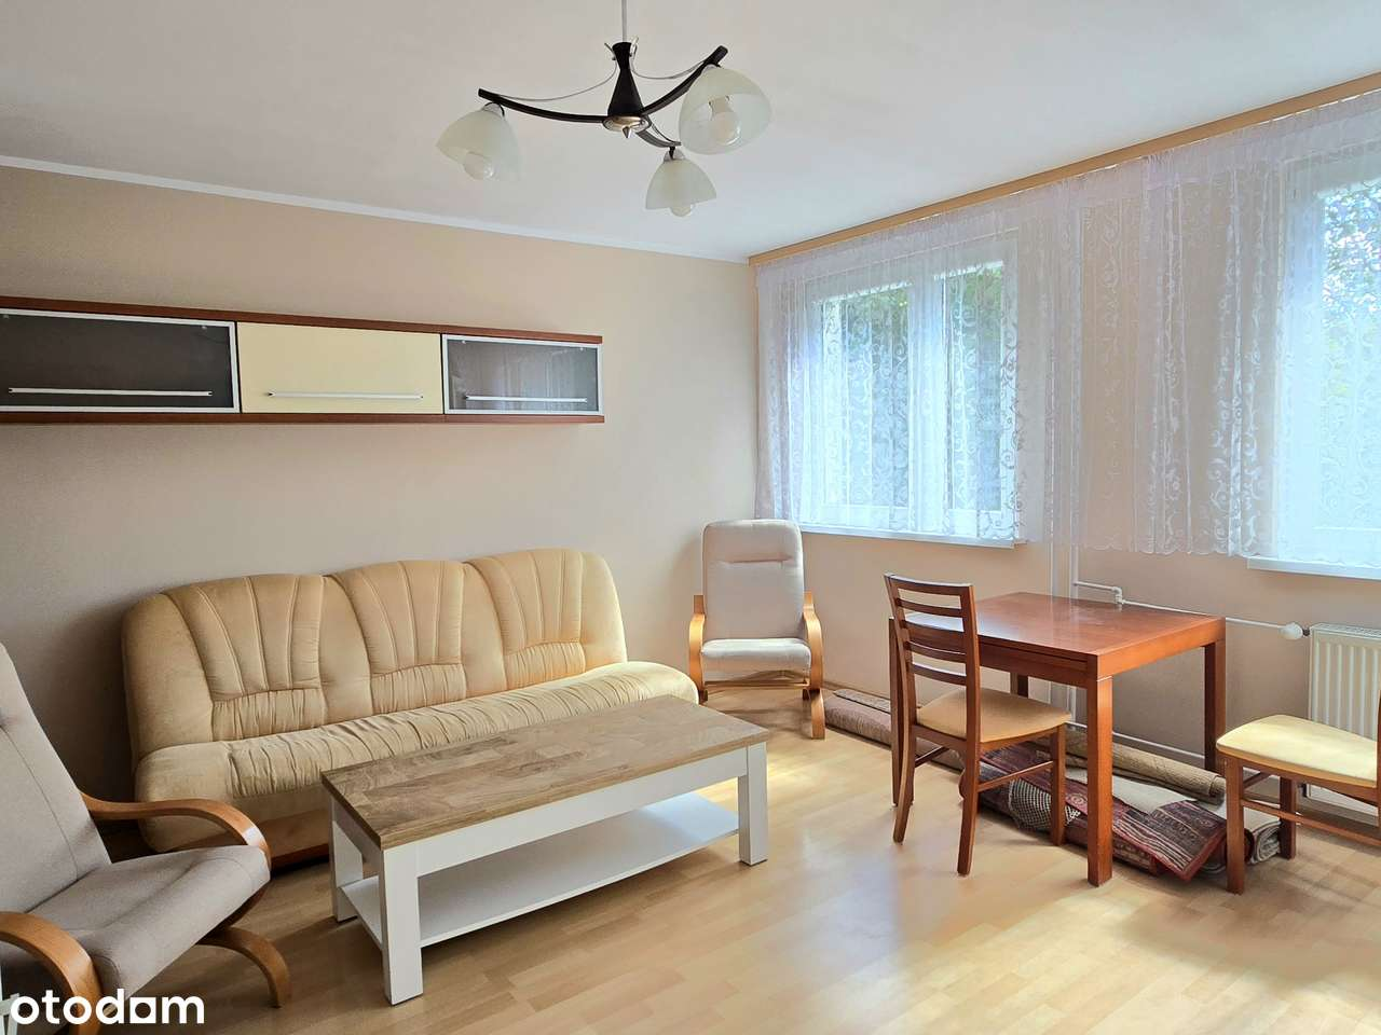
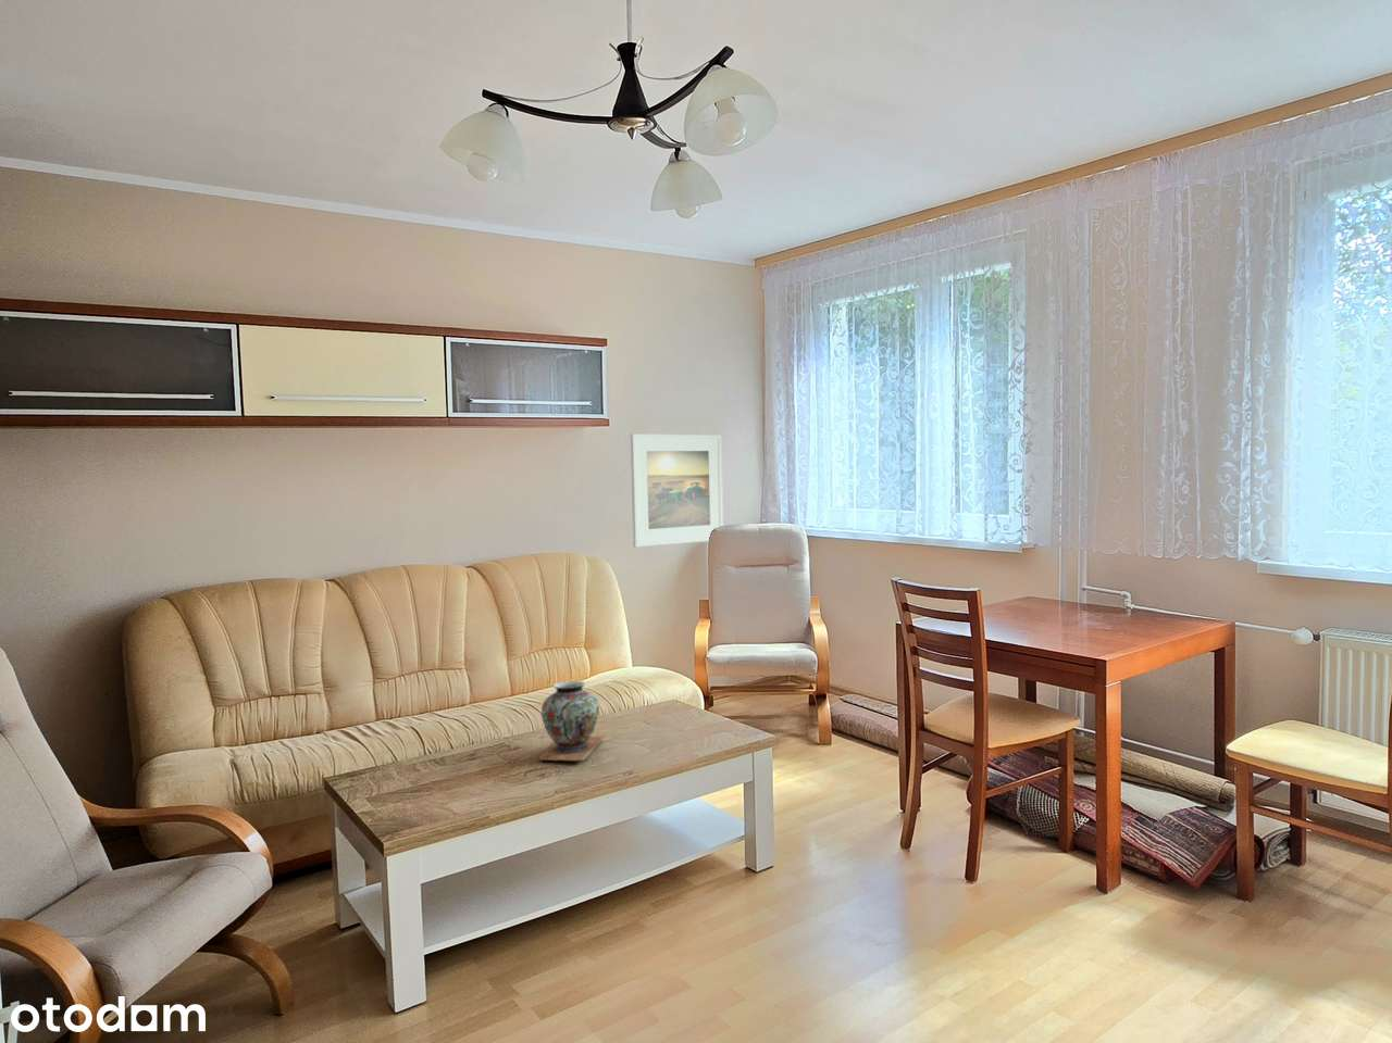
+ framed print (678, 489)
+ decorative vase (572, 717)
